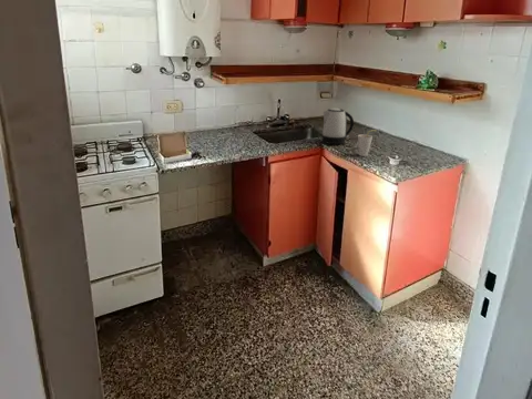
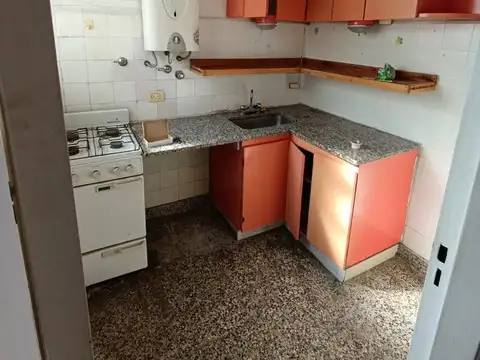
- kettle (337, 125)
- cup (366, 142)
